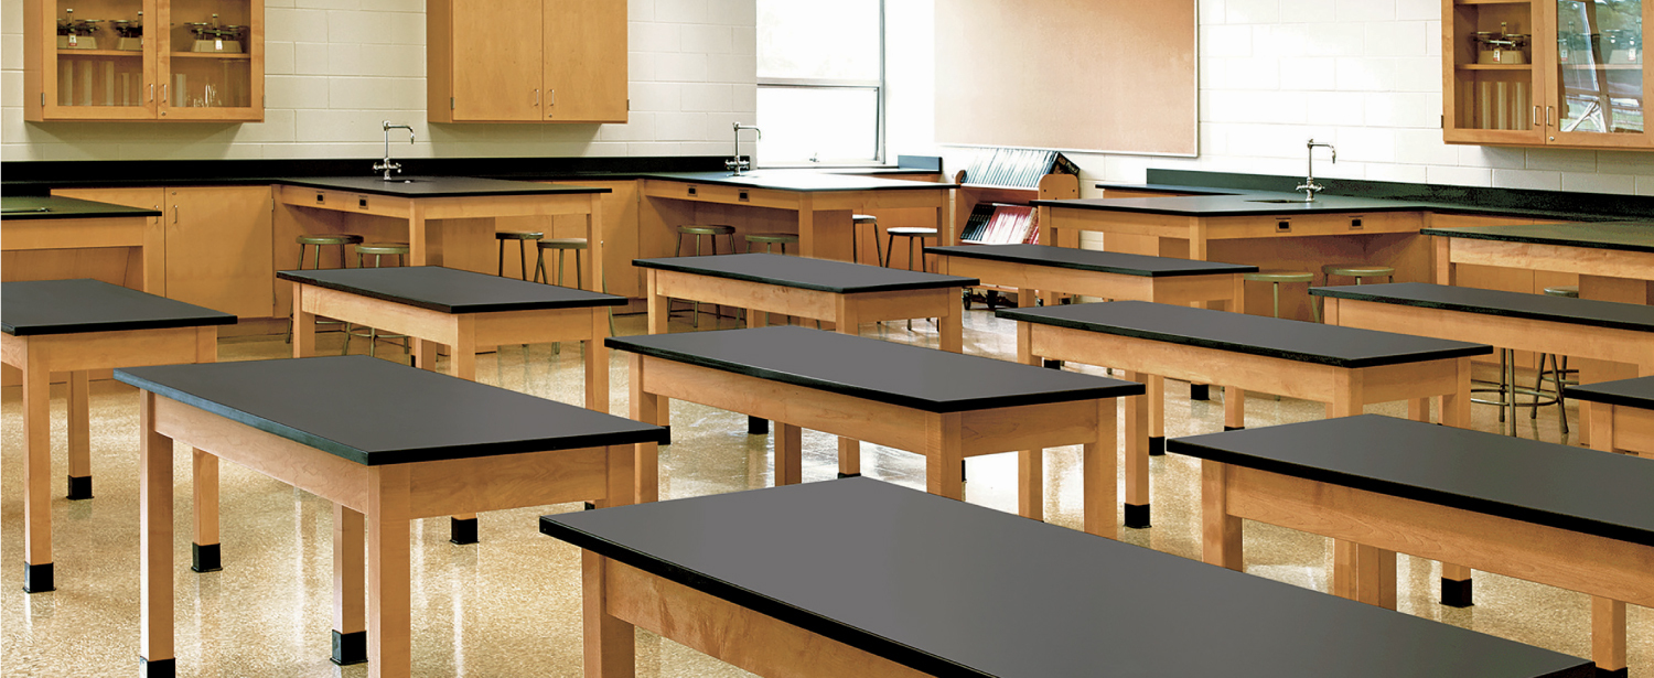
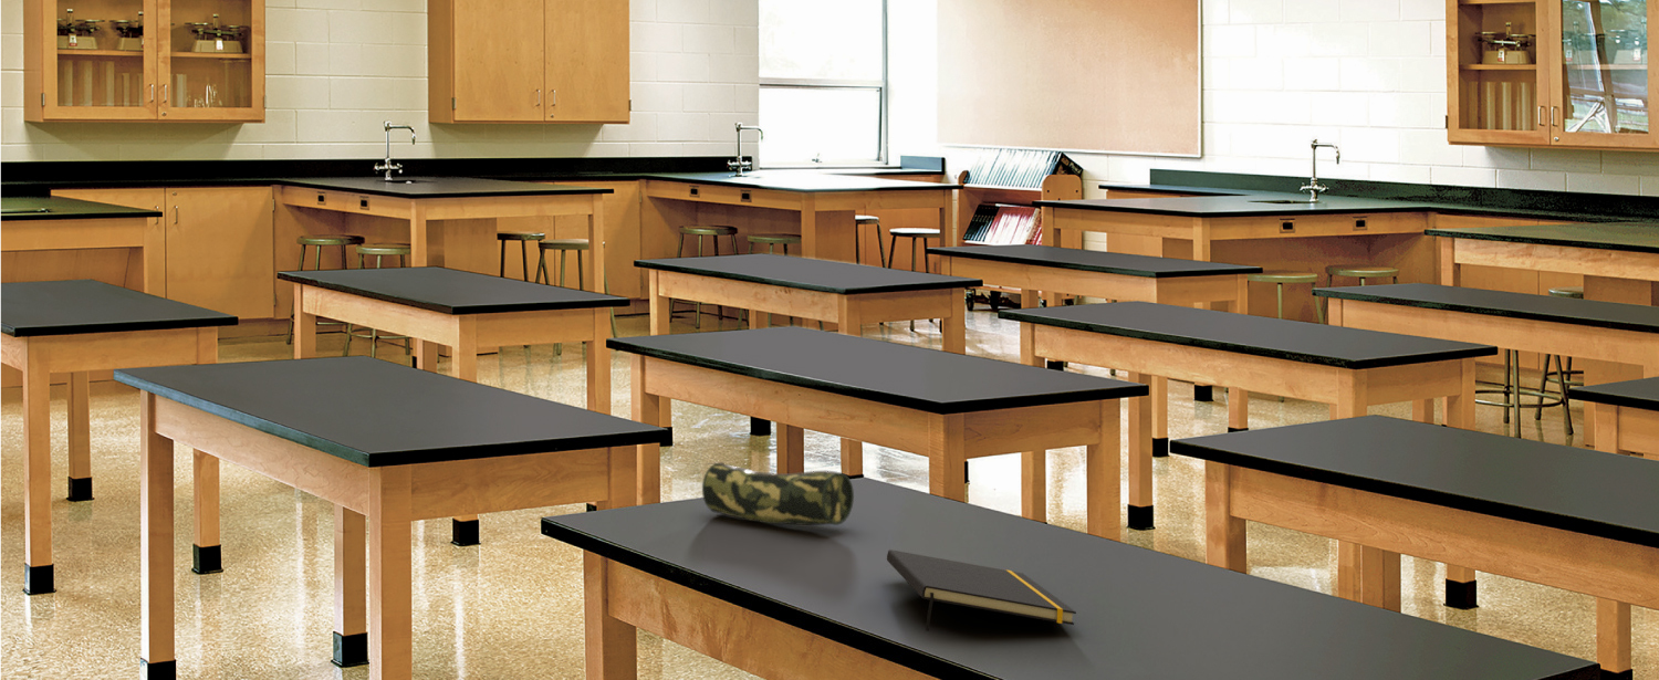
+ notepad (975, 585)
+ pencil case (773, 494)
